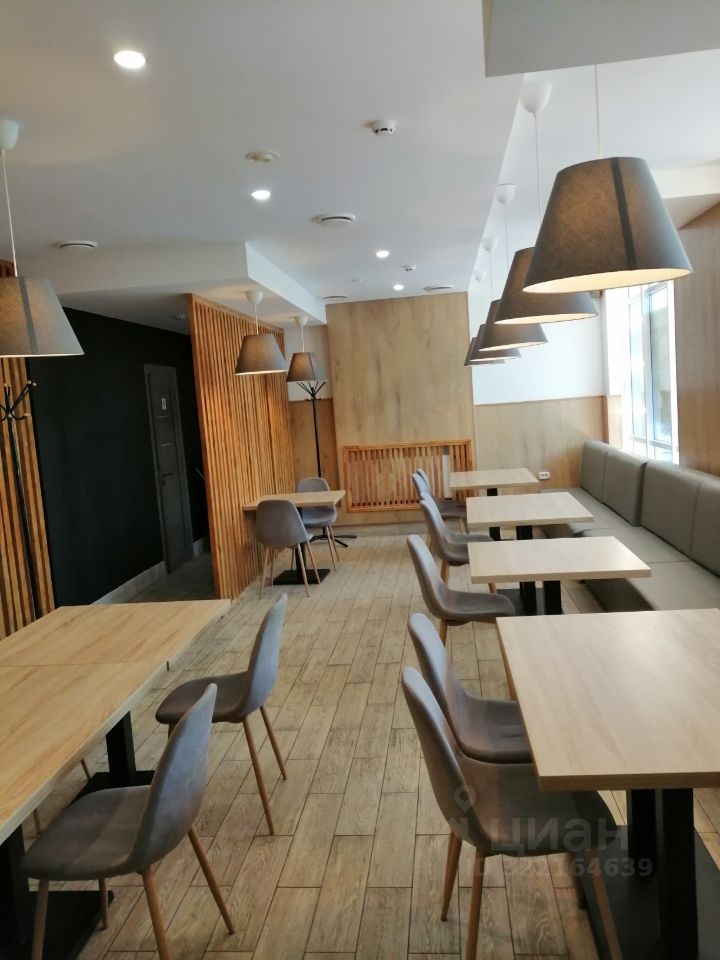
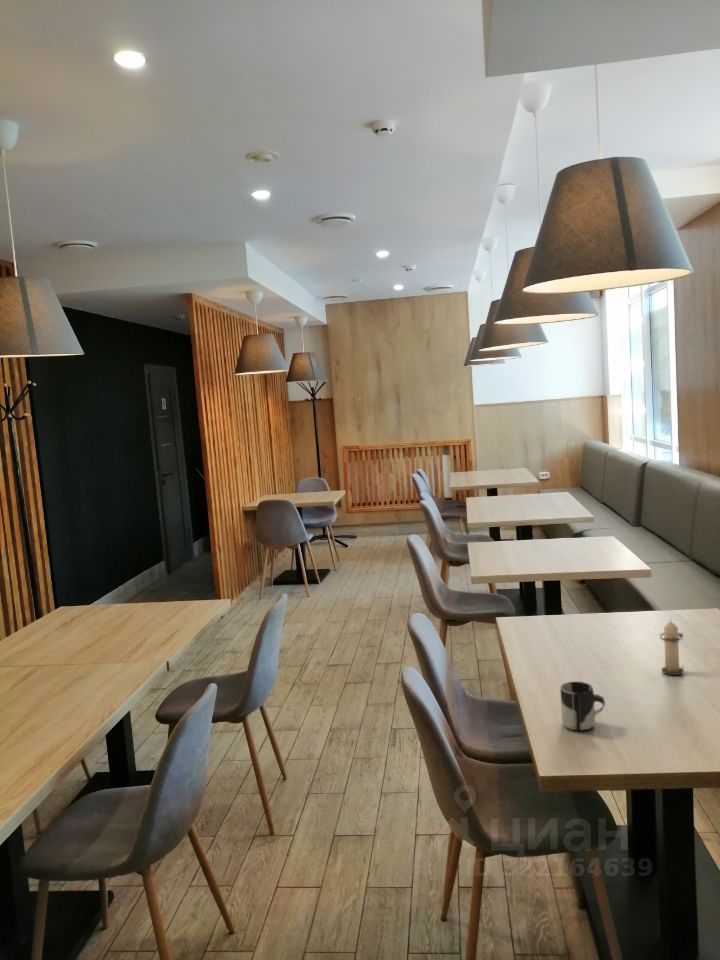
+ cup (583, 706)
+ candle (671, 645)
